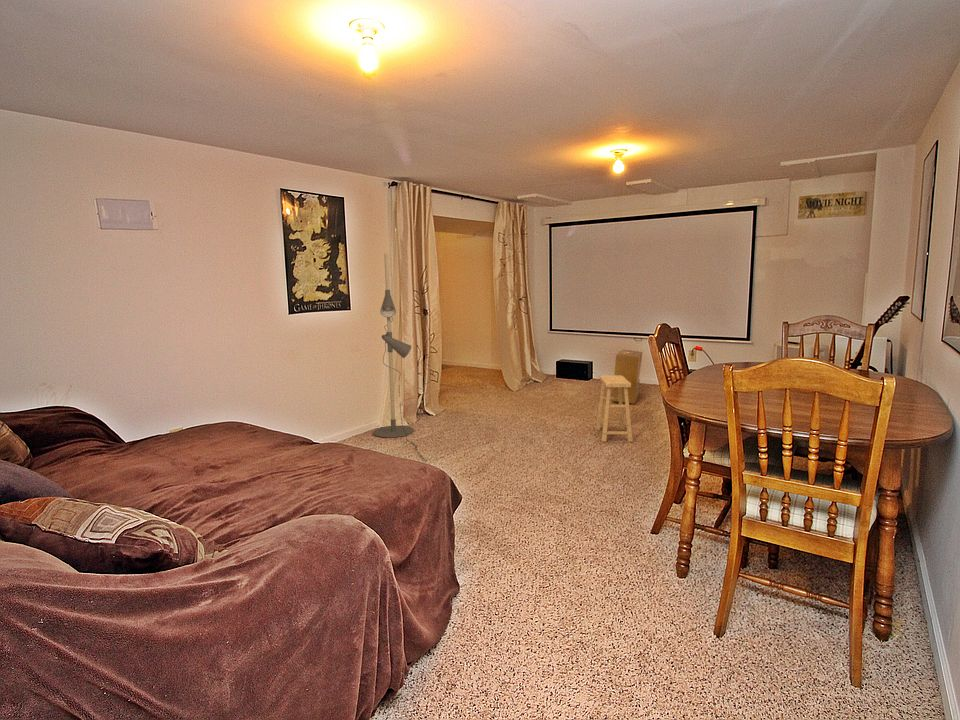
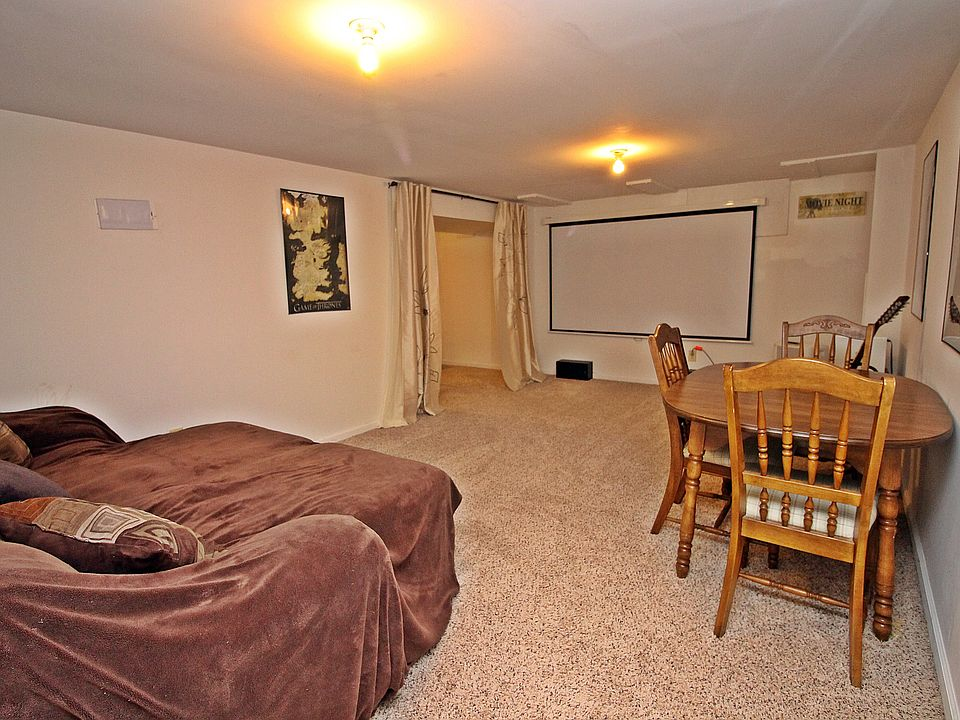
- cardboard box (626, 375)
- footstool (613, 406)
- floor lamp (399, 348)
